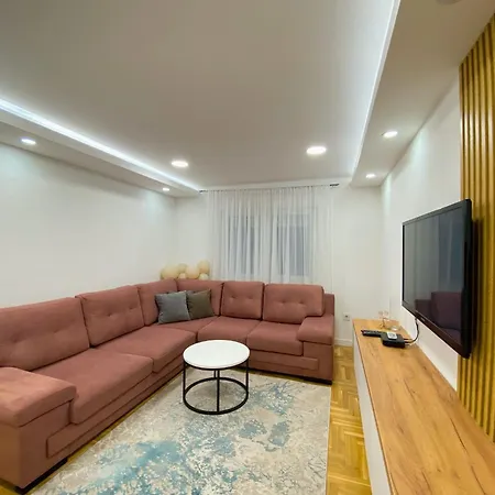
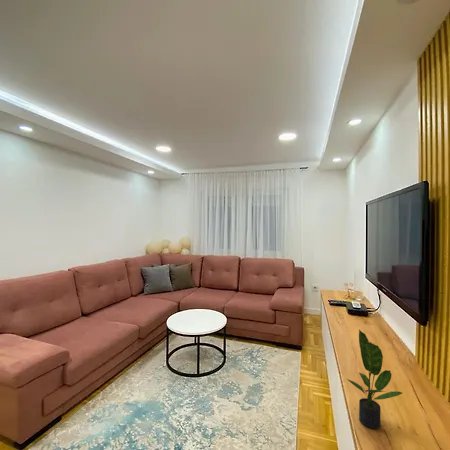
+ potted plant (373, 380)
